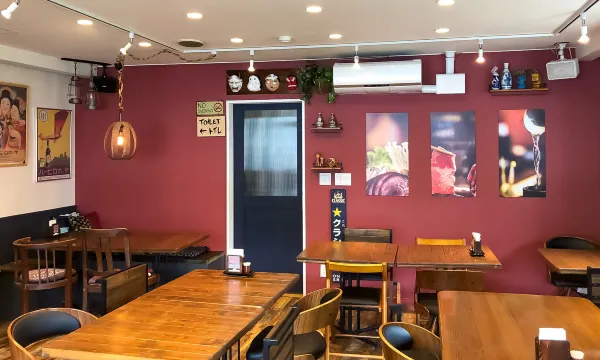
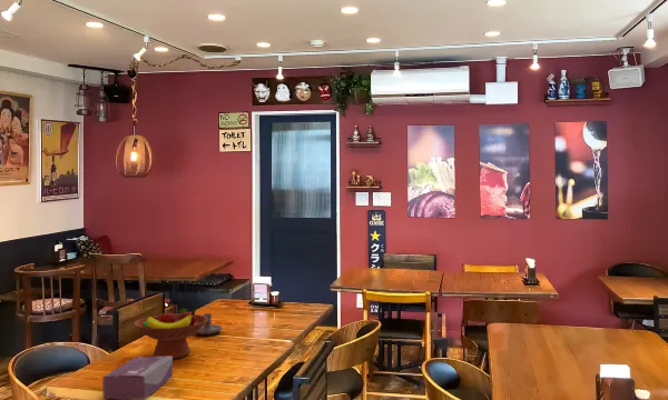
+ candle holder (206, 323)
+ tissue box (139, 376)
+ fruit bowl (171, 330)
